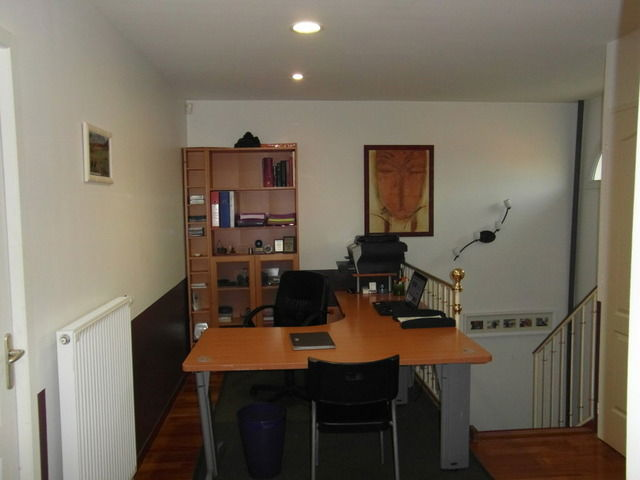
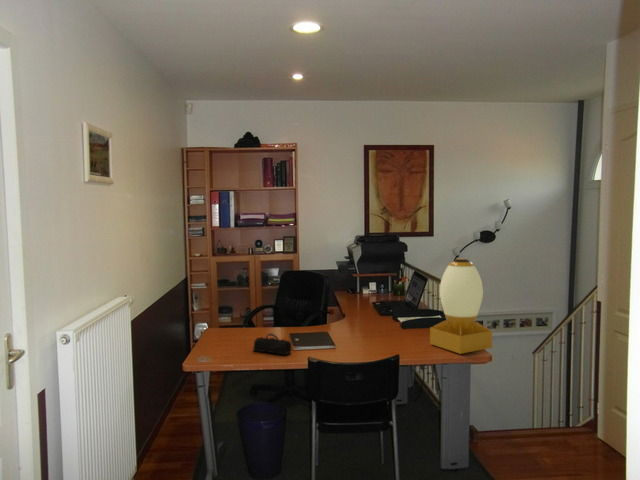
+ pencil case (272, 342)
+ desk lamp (460, 302)
